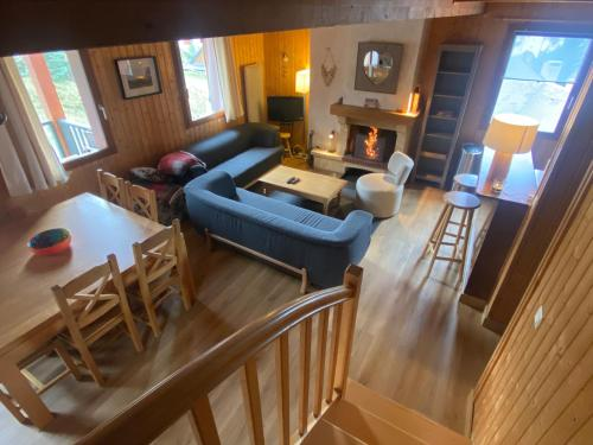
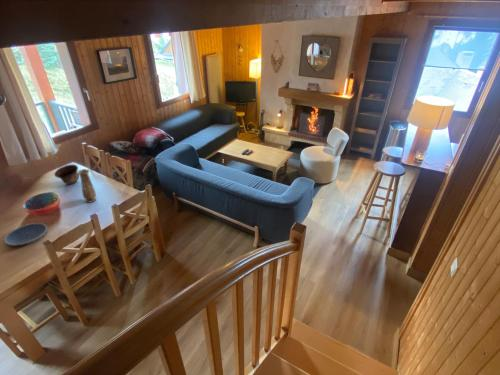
+ vase (87, 186)
+ plate (26, 234)
+ bowl (68, 176)
